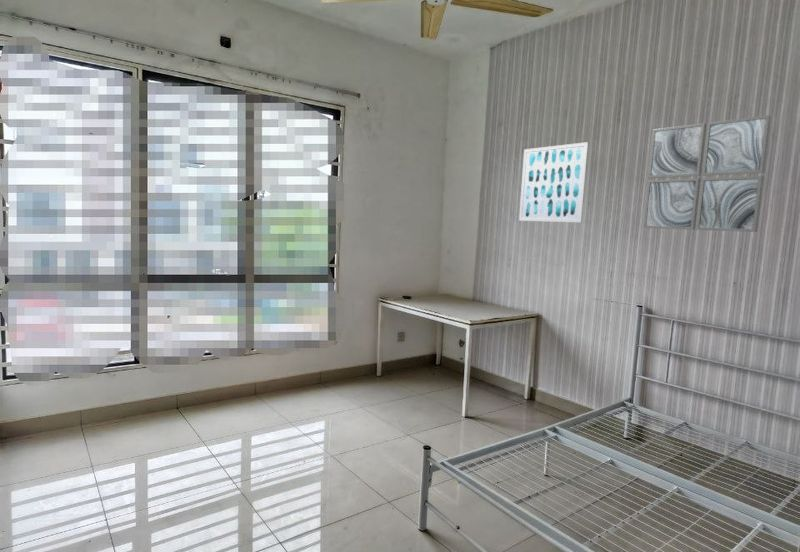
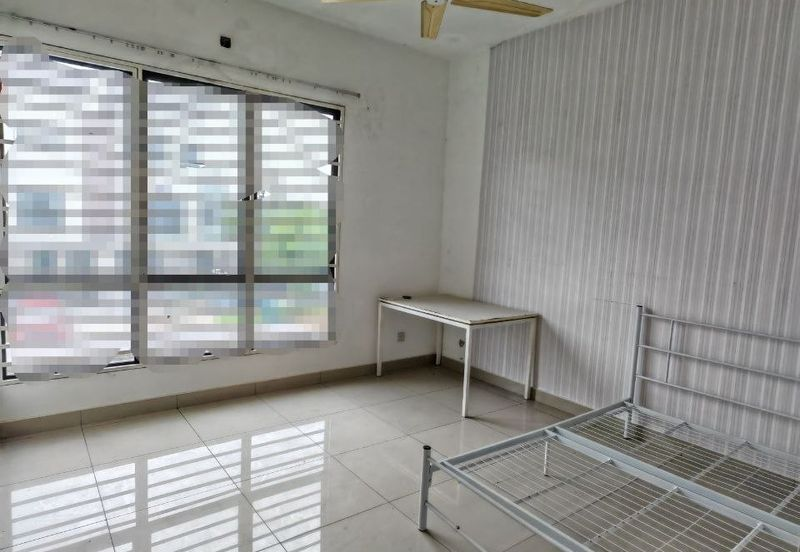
- wall art (551, 184)
- wall art (702, 178)
